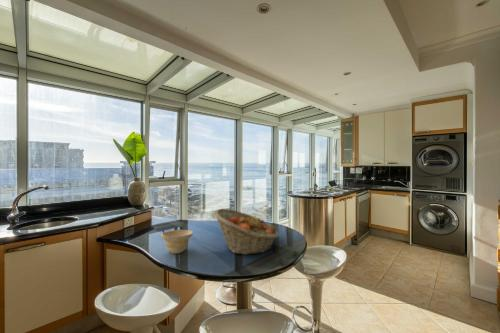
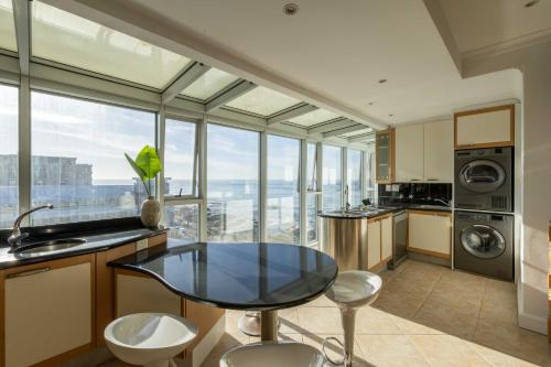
- fruit basket (245, 227)
- bowl (177, 241)
